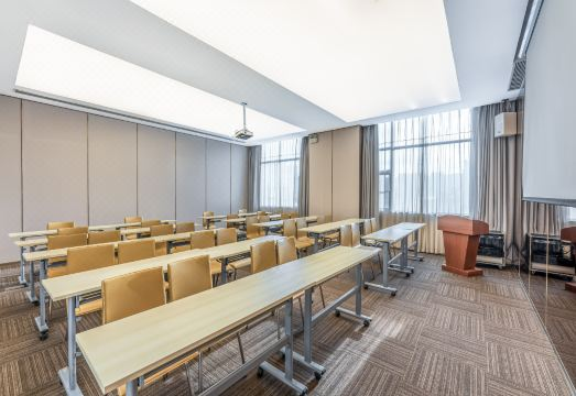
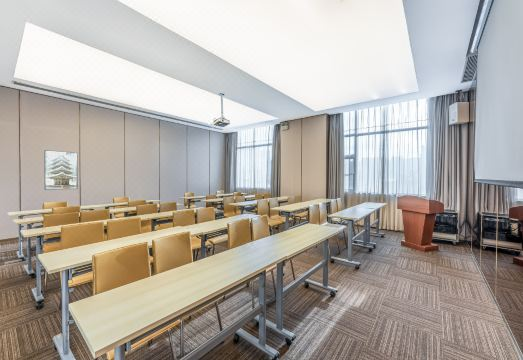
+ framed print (61, 170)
